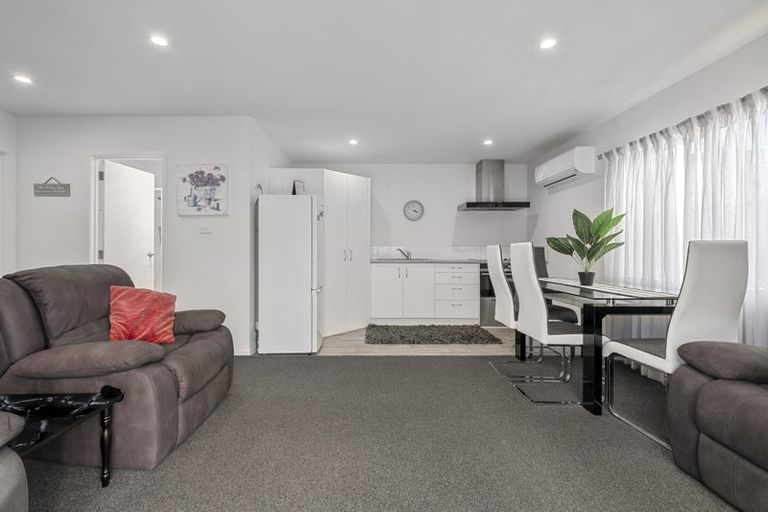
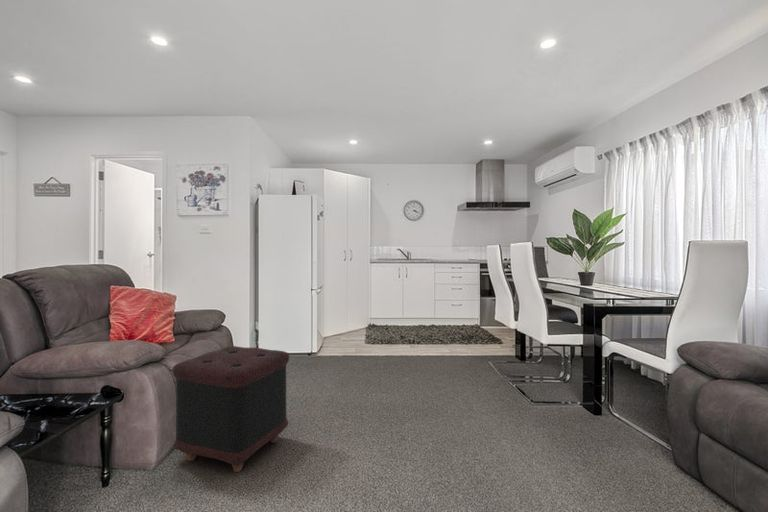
+ ottoman (234, 402)
